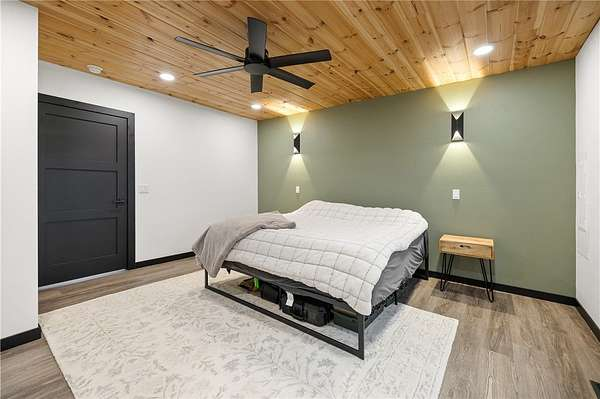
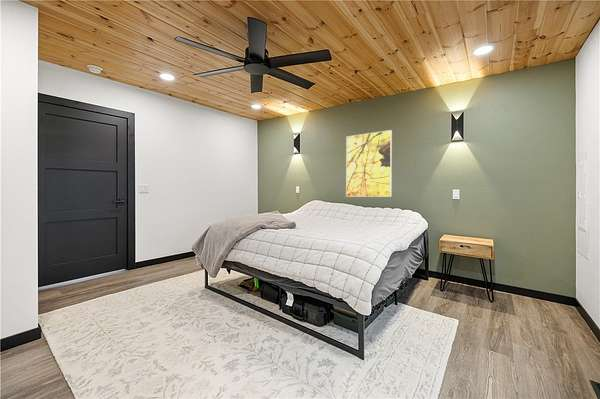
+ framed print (367, 165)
